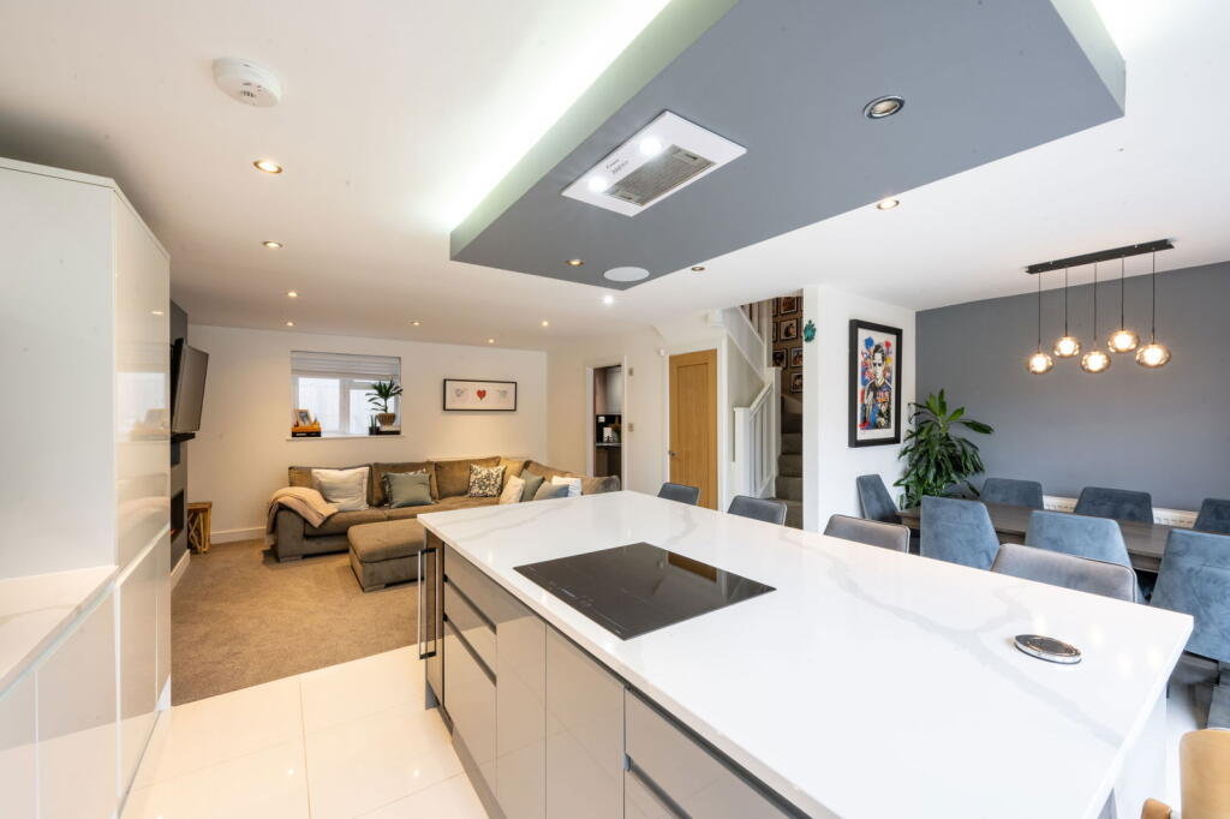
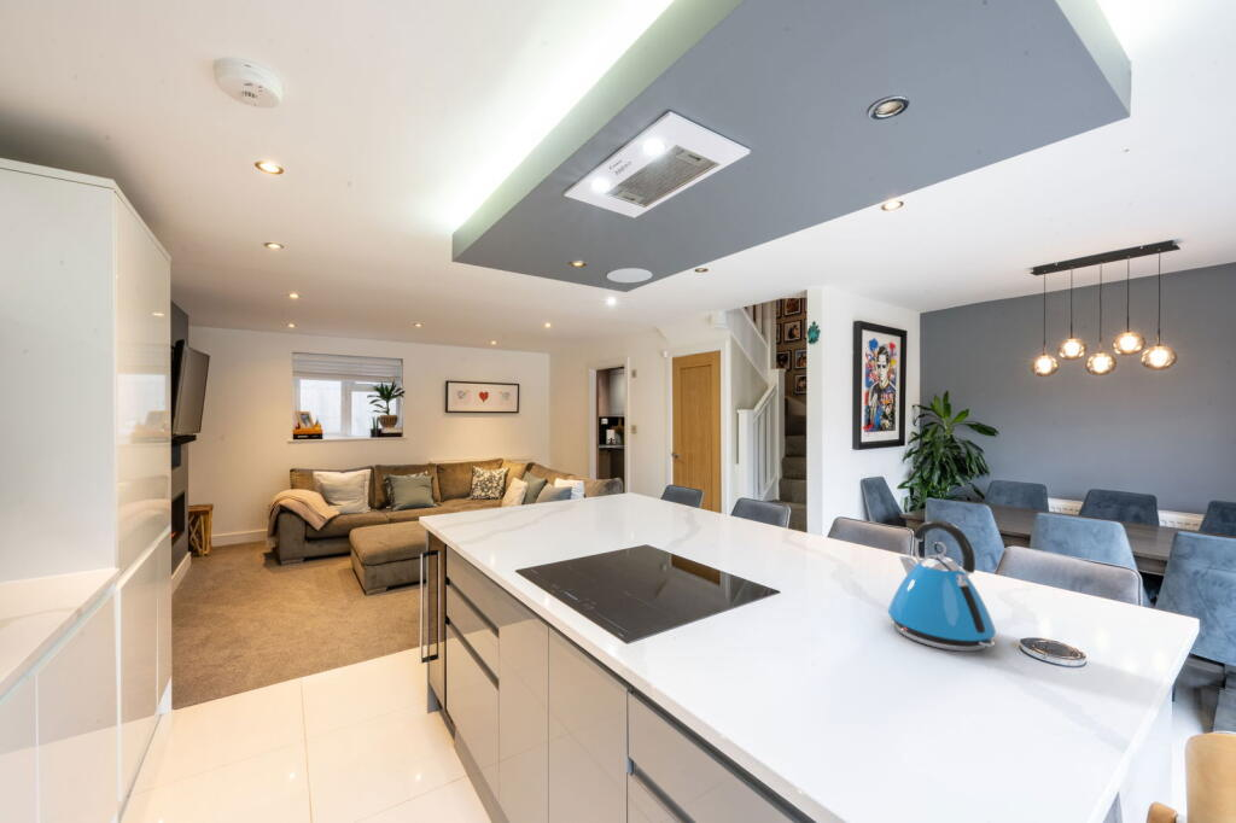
+ kettle (941, 577)
